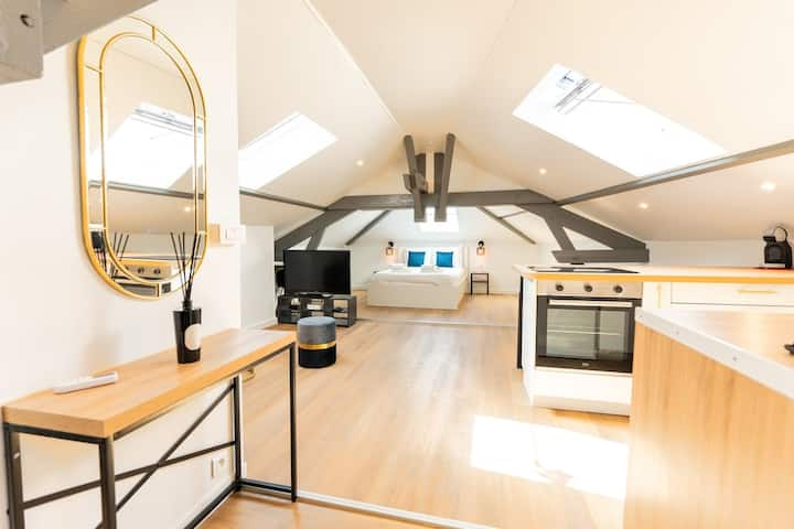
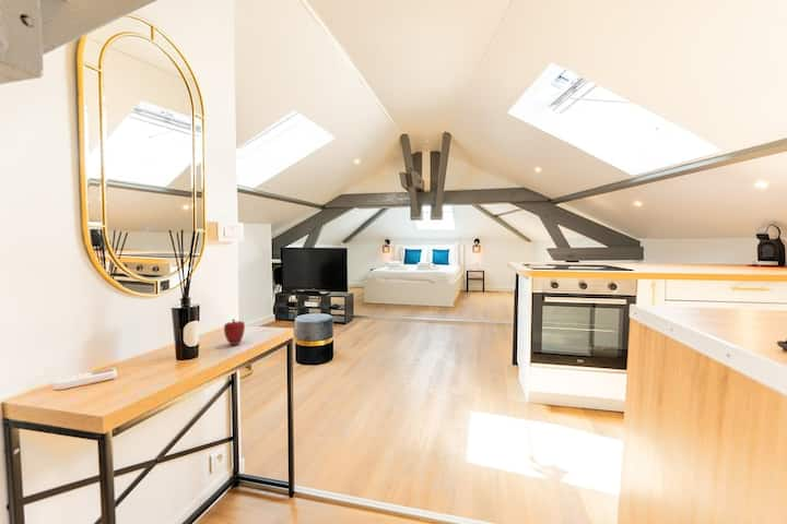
+ apple (234, 331)
